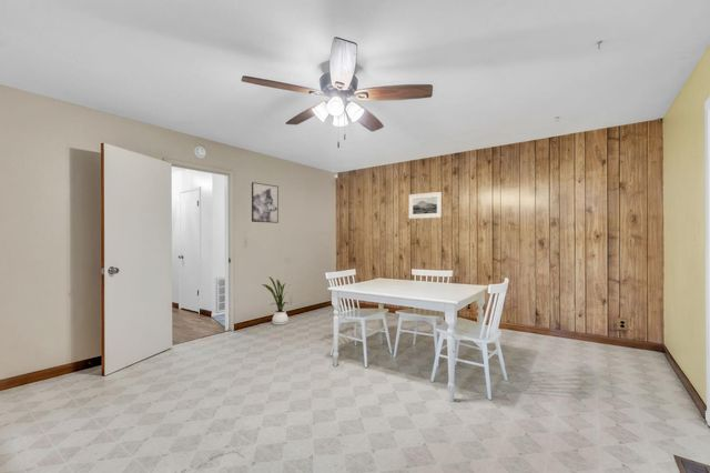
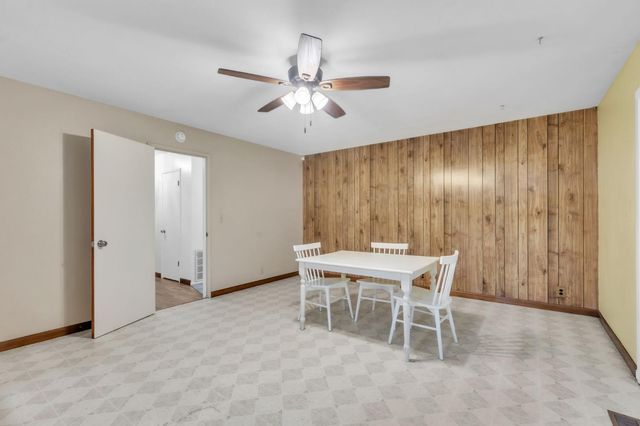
- wall art (265, 203)
- house plant (278, 299)
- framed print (424, 205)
